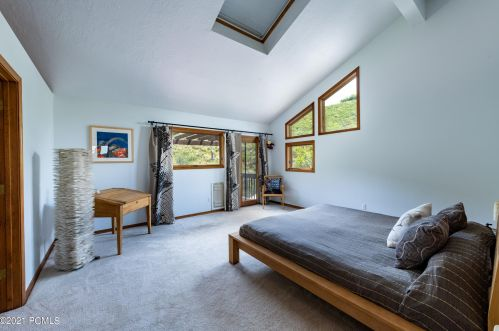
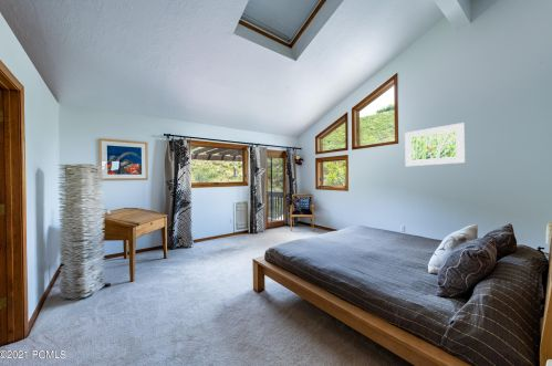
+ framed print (431, 146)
